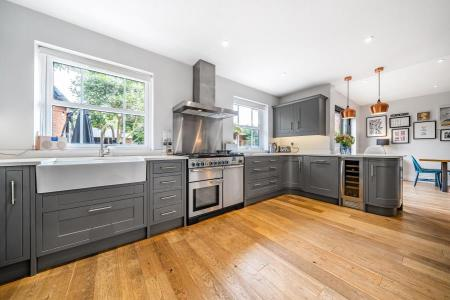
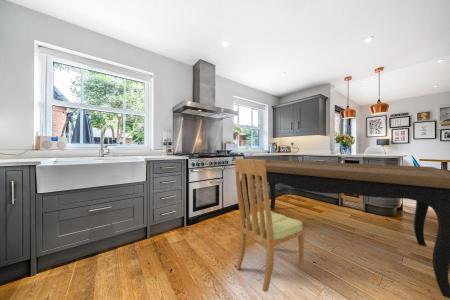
+ dining table (322, 192)
+ chair (267, 212)
